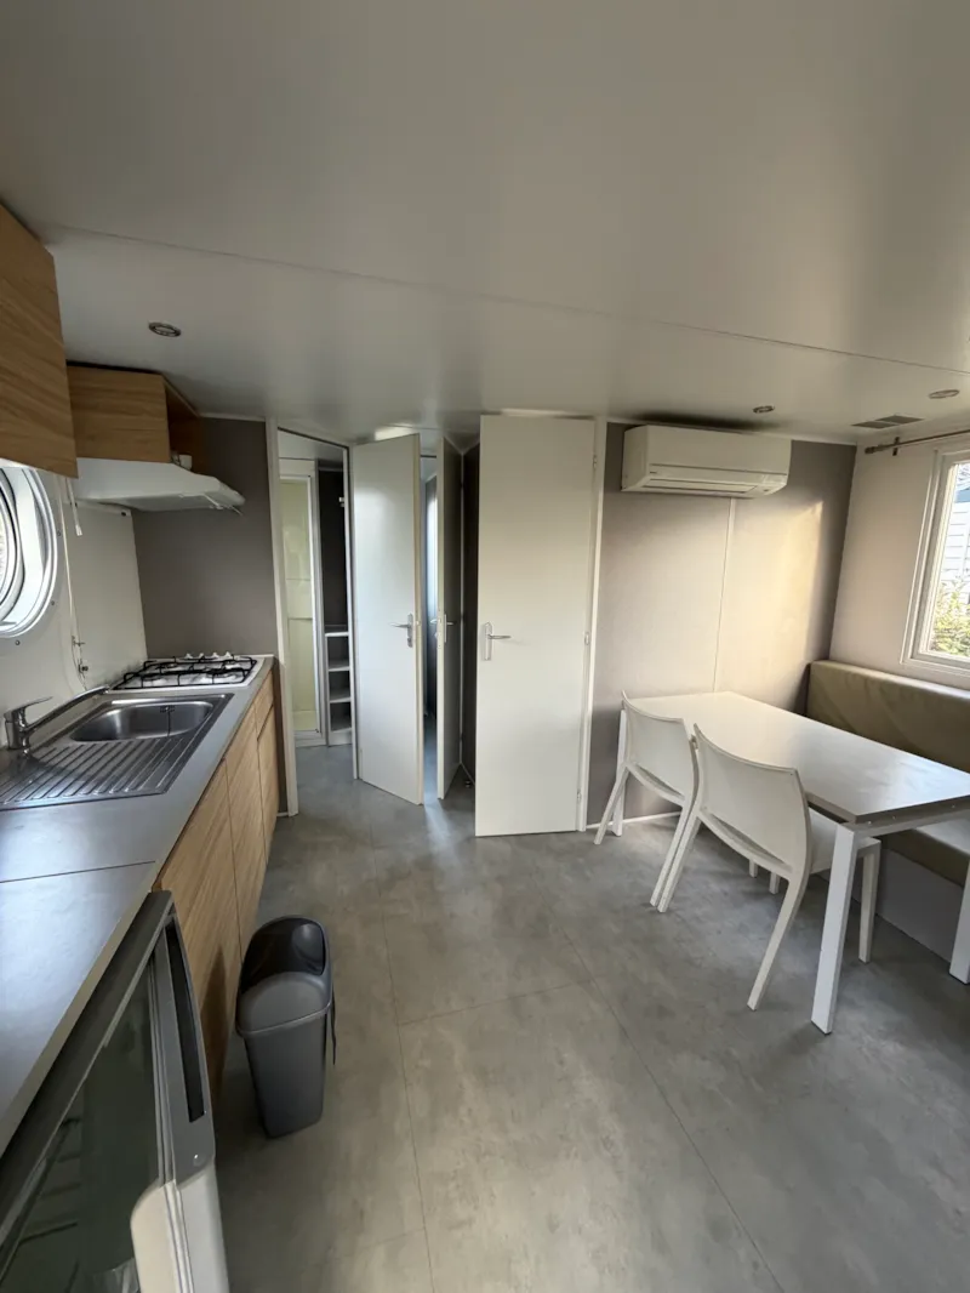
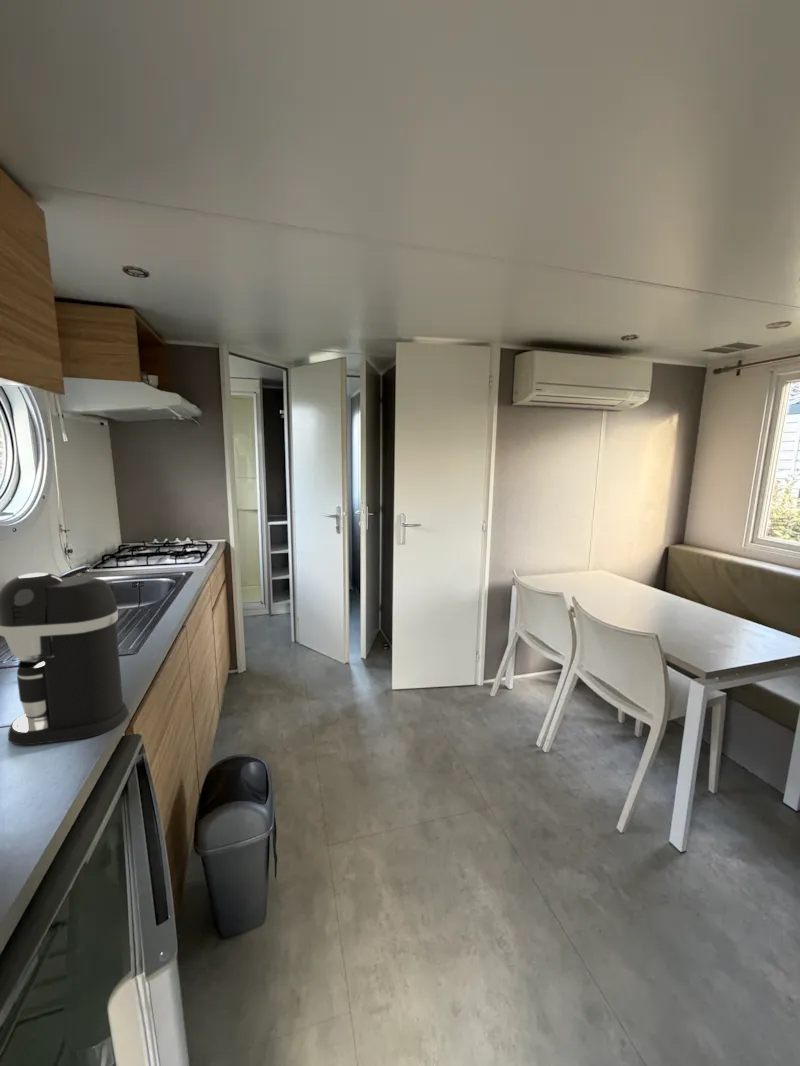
+ coffee maker (63, 650)
